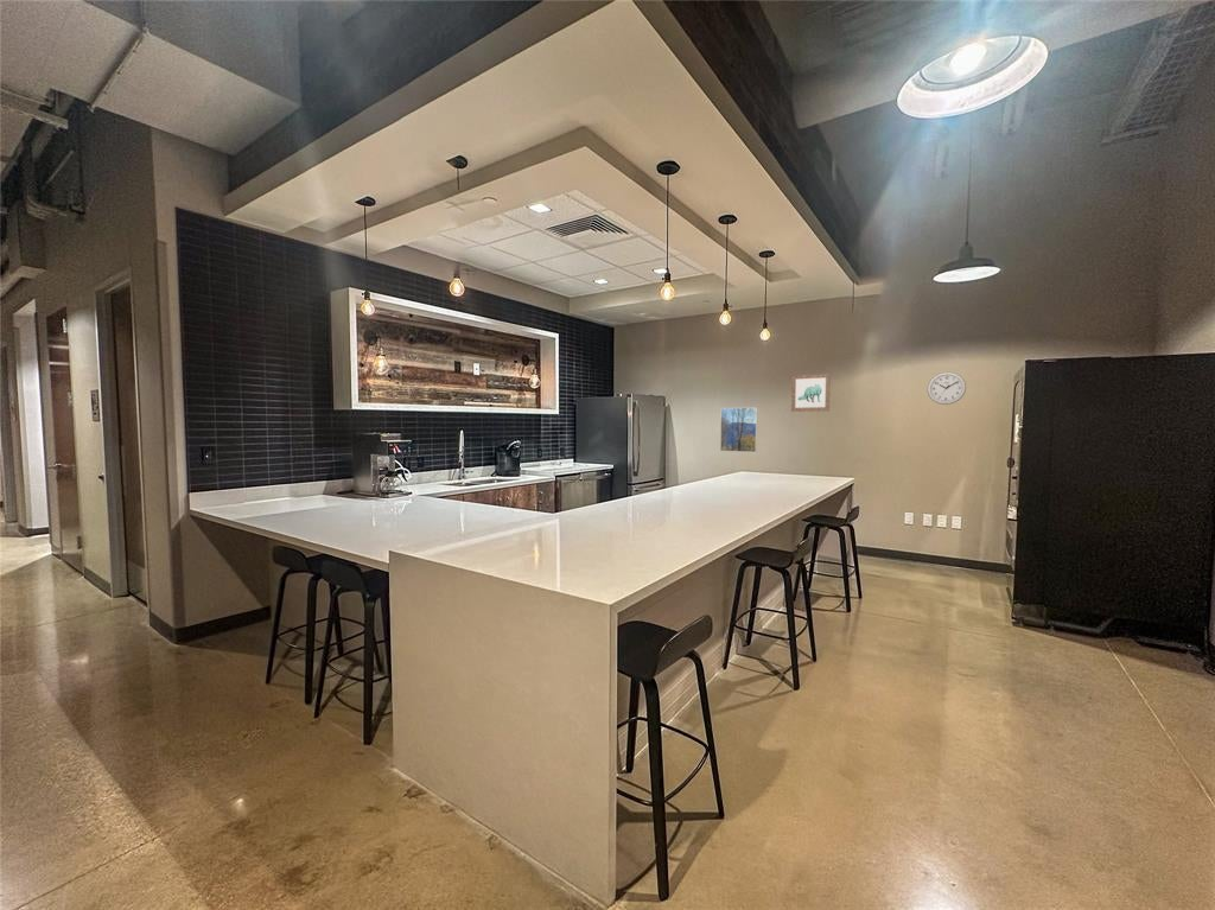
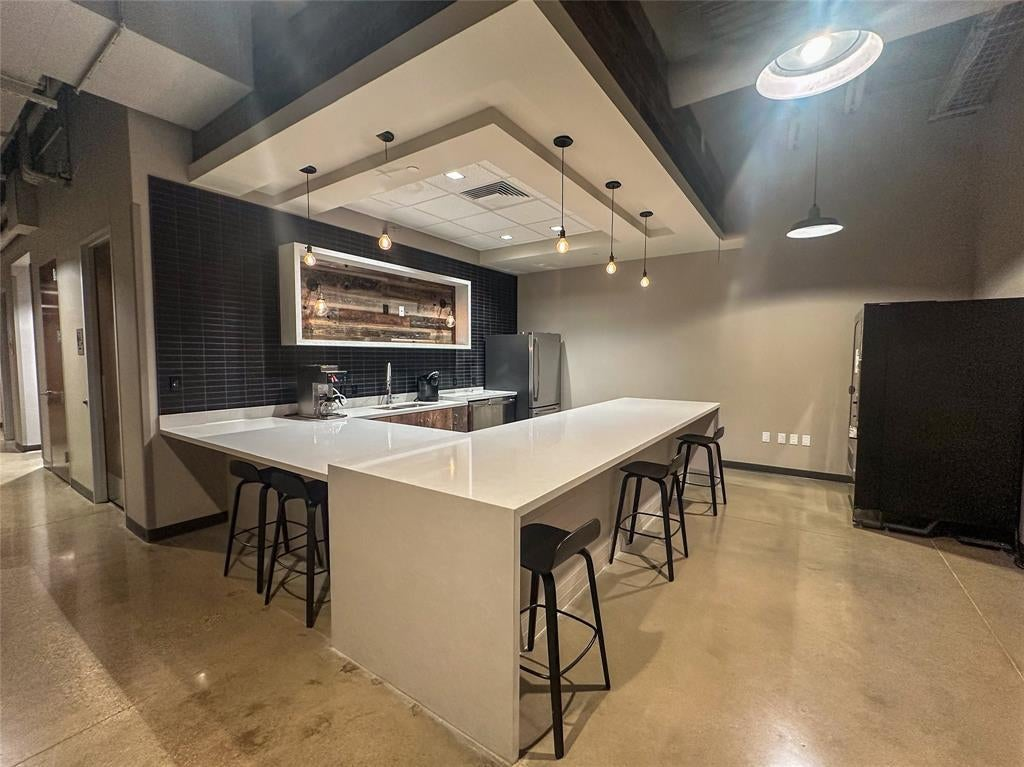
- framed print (738, 429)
- wall clock (946, 388)
- wall art (810, 393)
